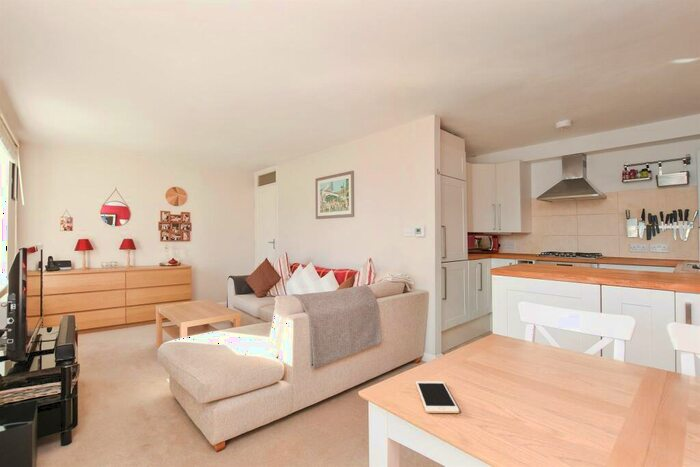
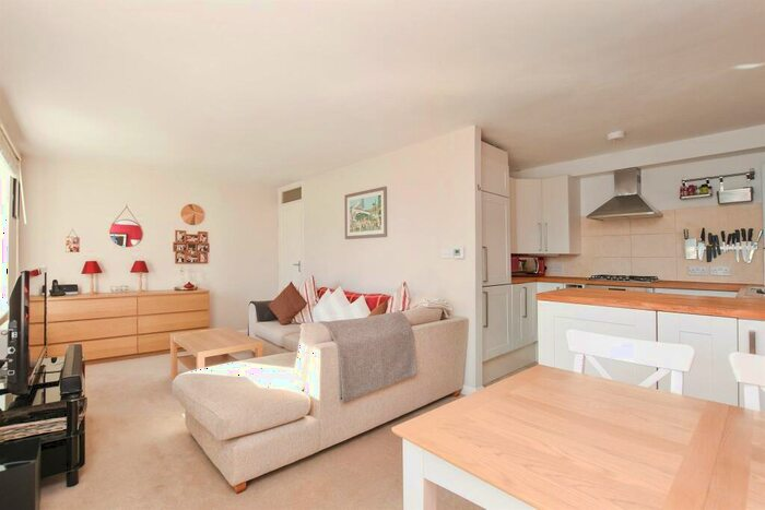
- cell phone (435, 395)
